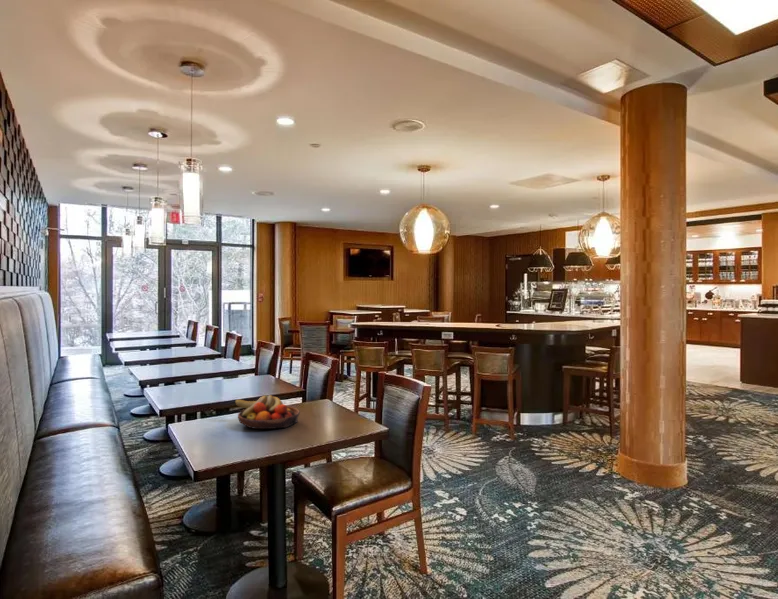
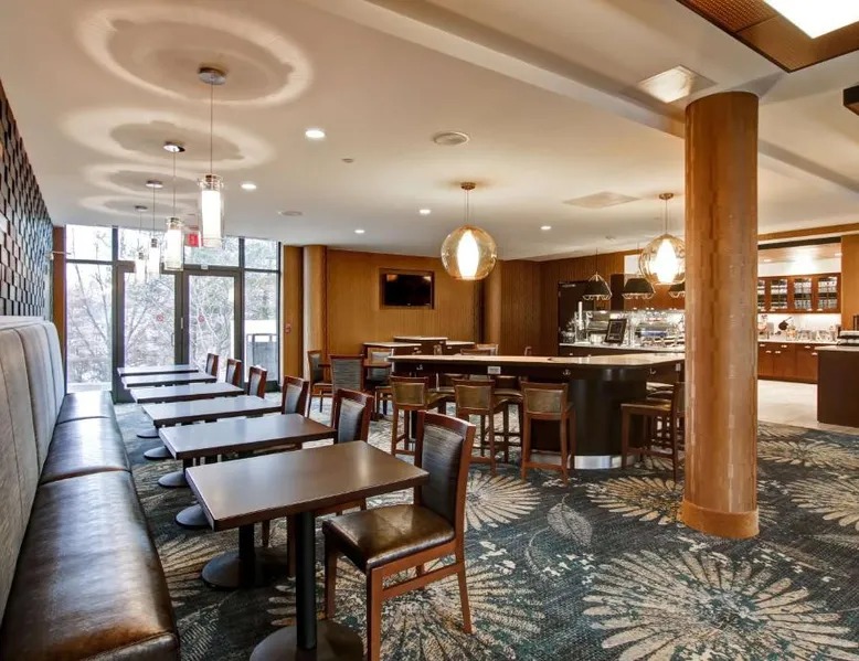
- fruit bowl (268, 410)
